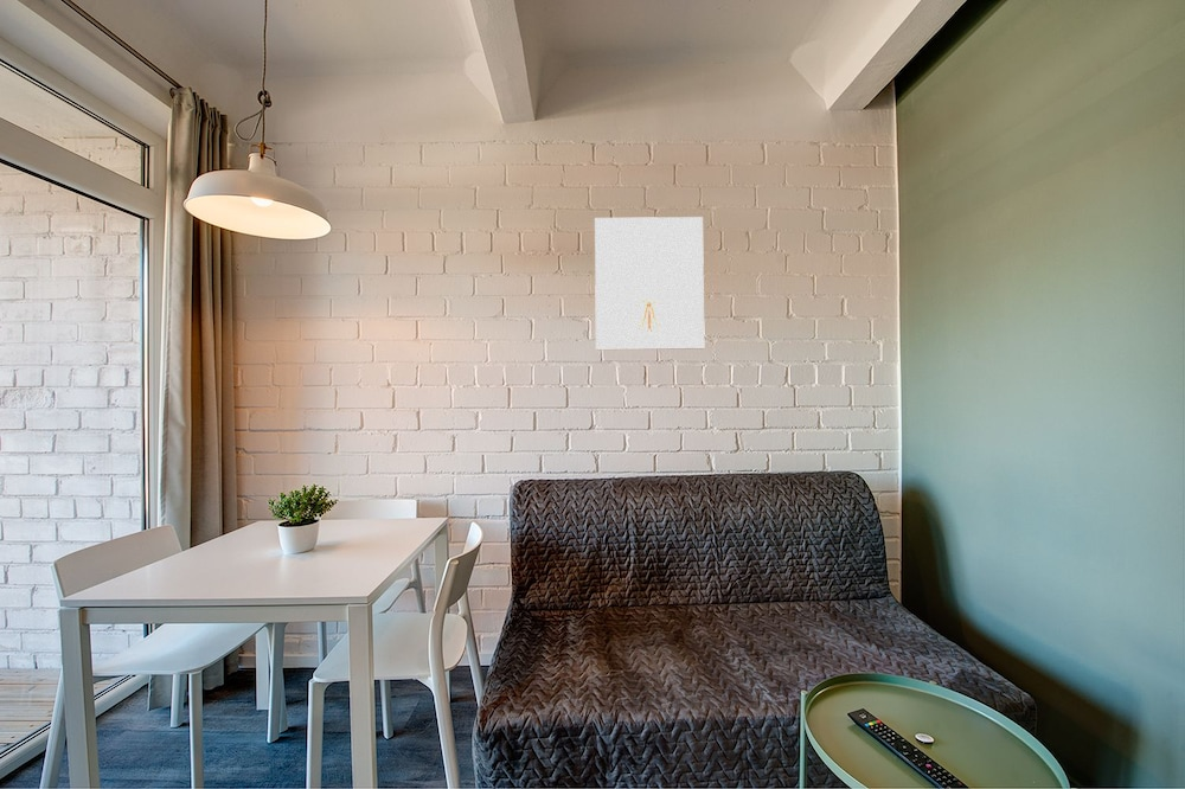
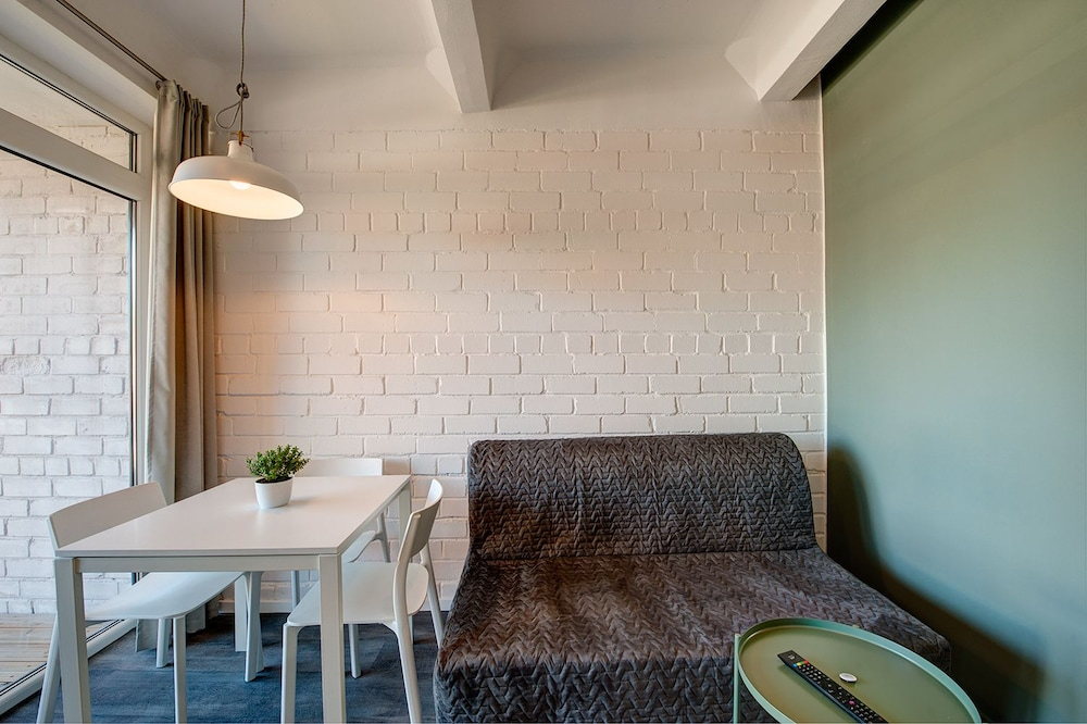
- picture frame (648, 283)
